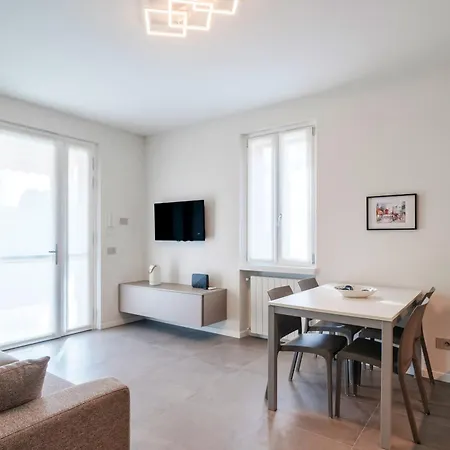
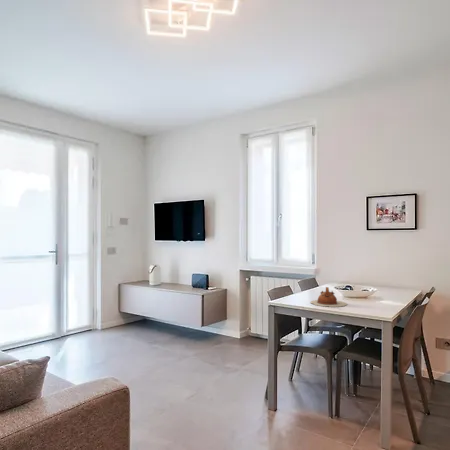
+ teapot (328, 295)
